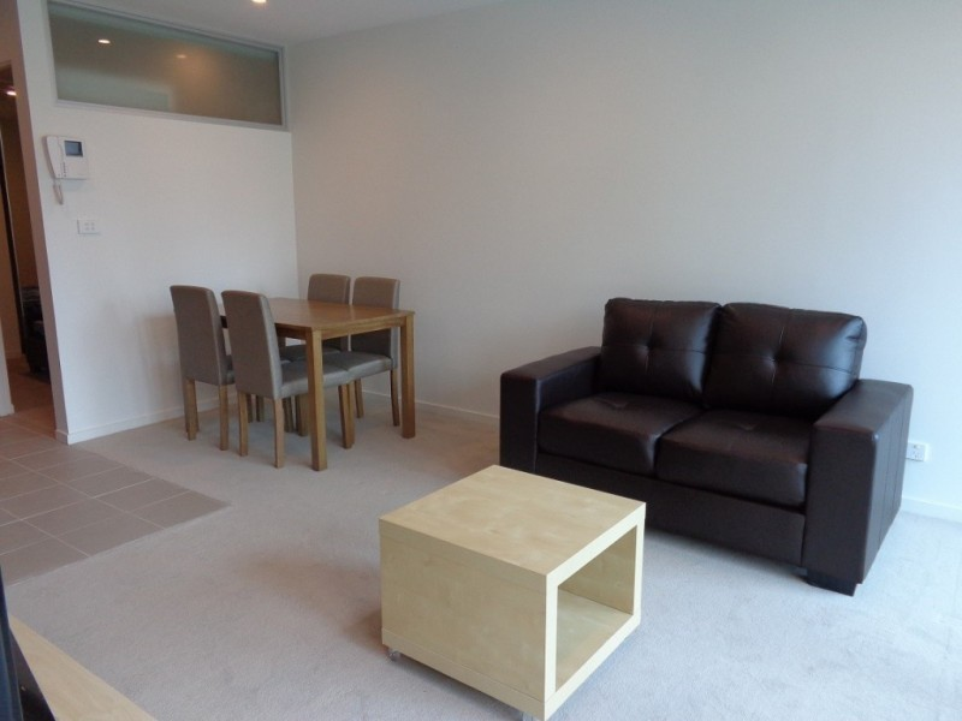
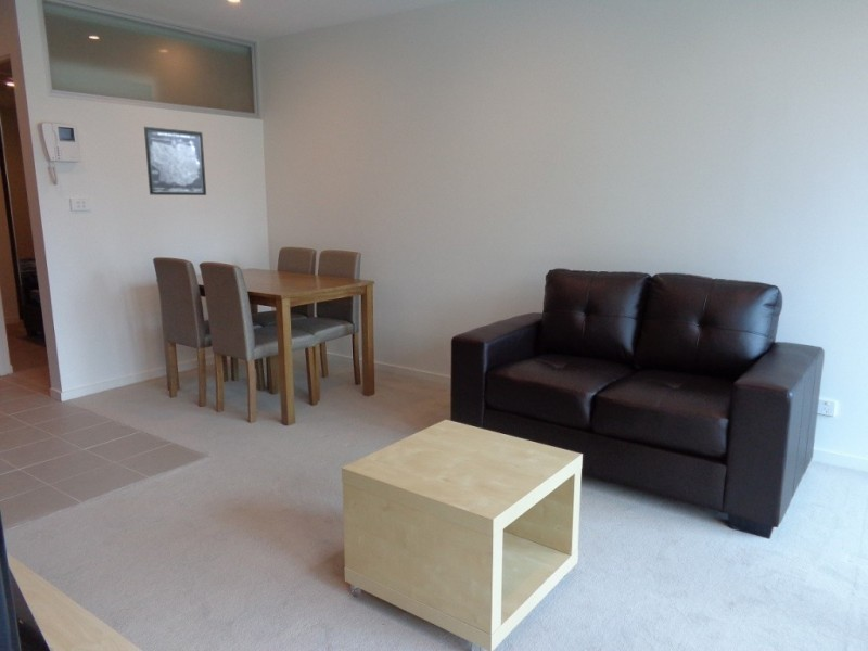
+ wall art (176, 162)
